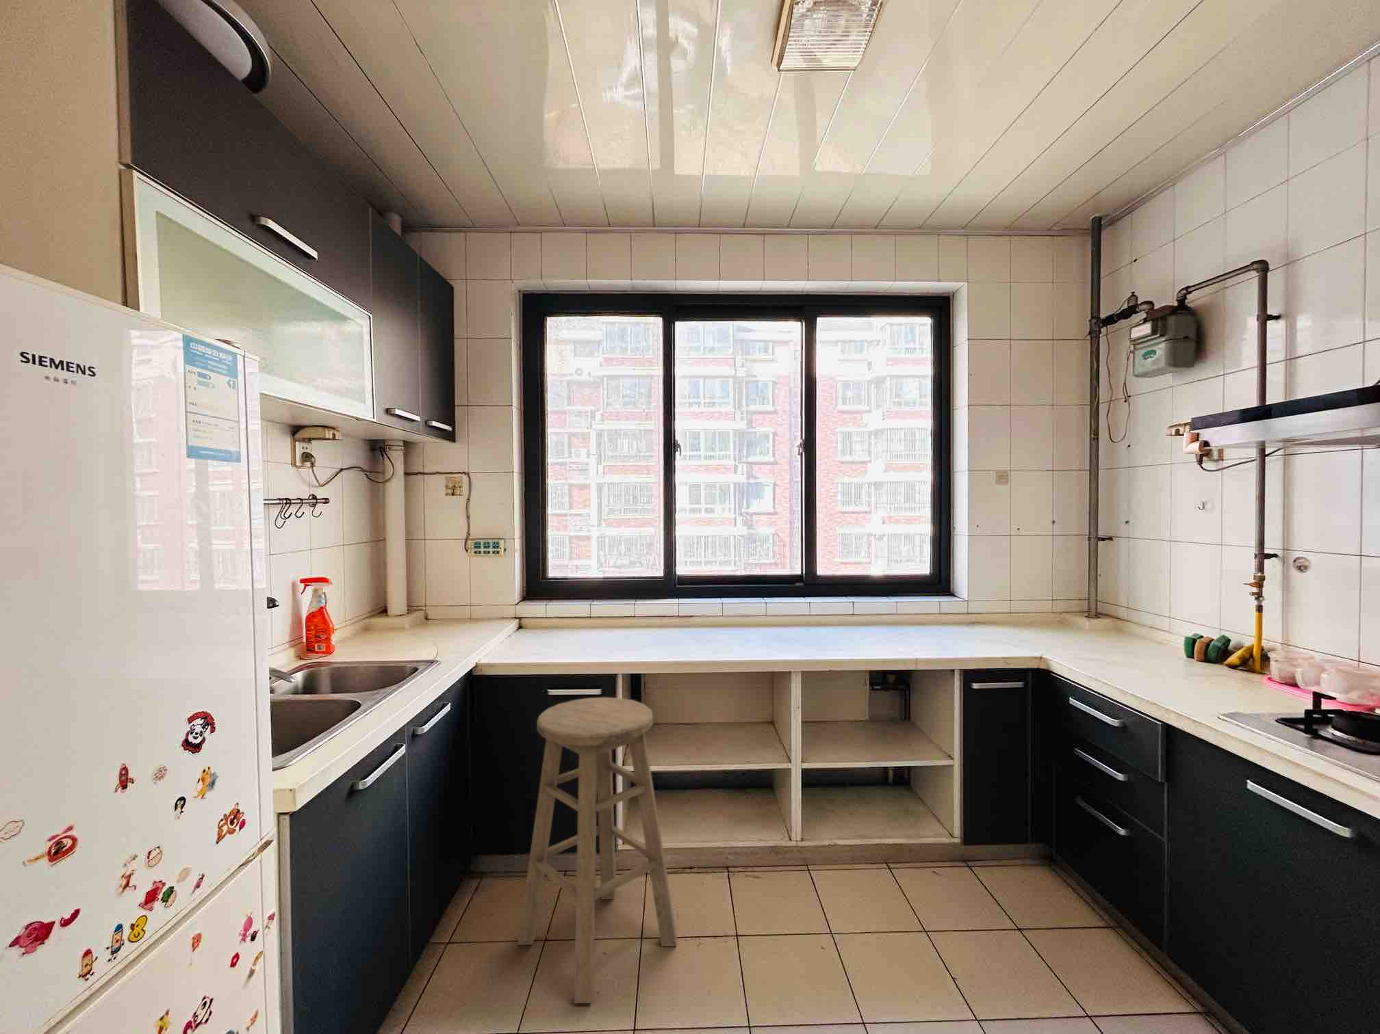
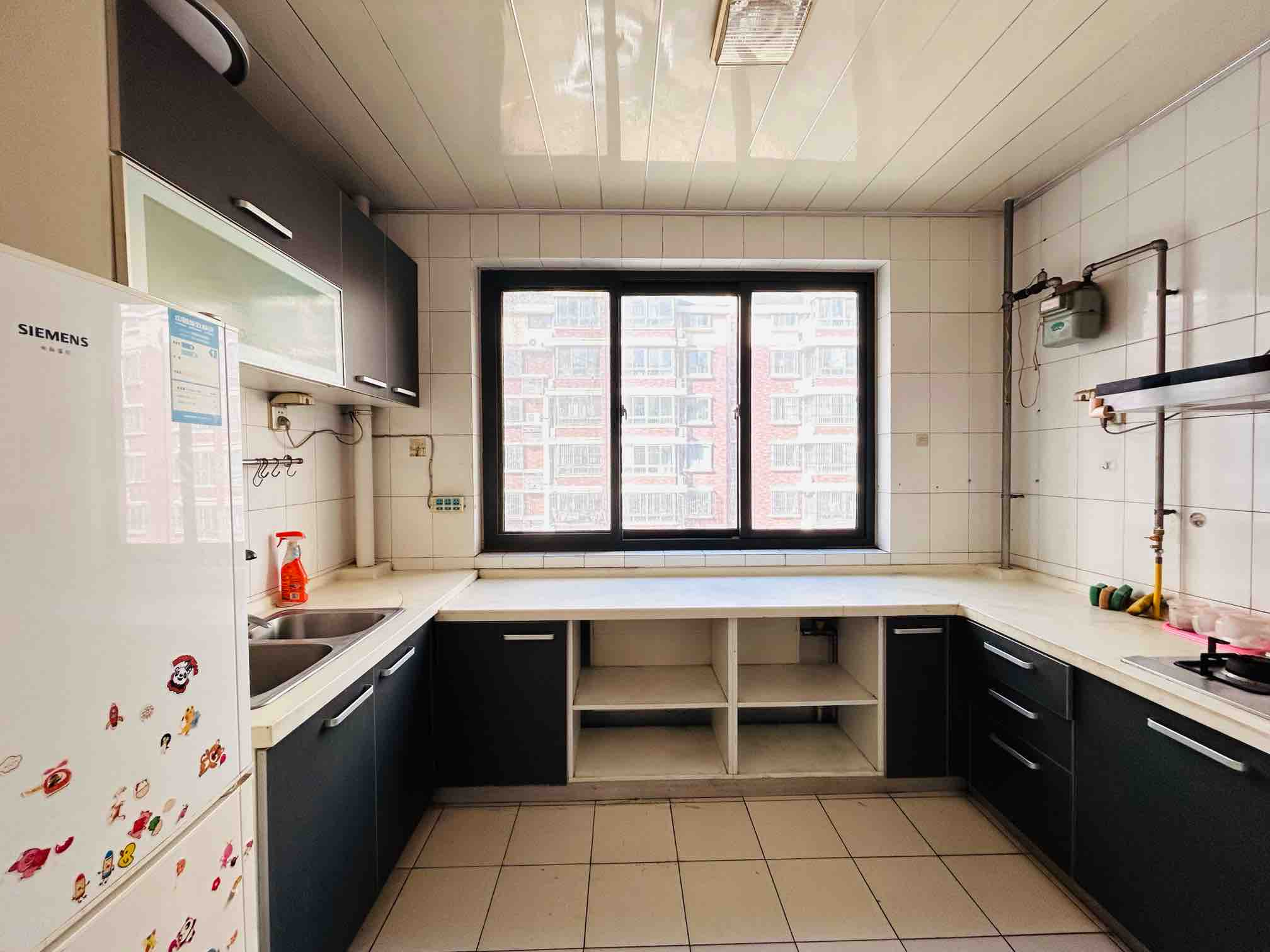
- bar stool (597, 828)
